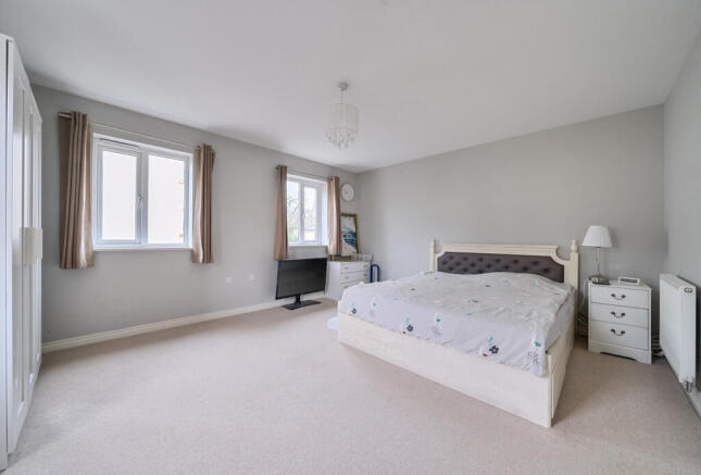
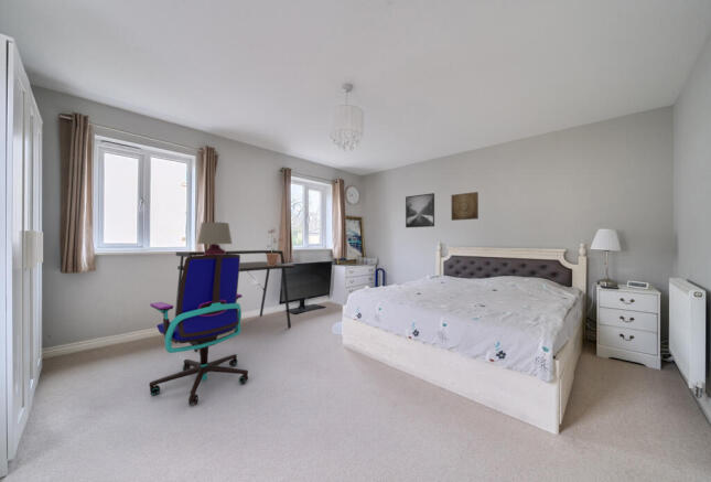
+ potted plant (271, 248)
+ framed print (419, 211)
+ desk (239, 270)
+ office chair (202, 317)
+ table lamp (215, 245)
+ wall art (464, 206)
